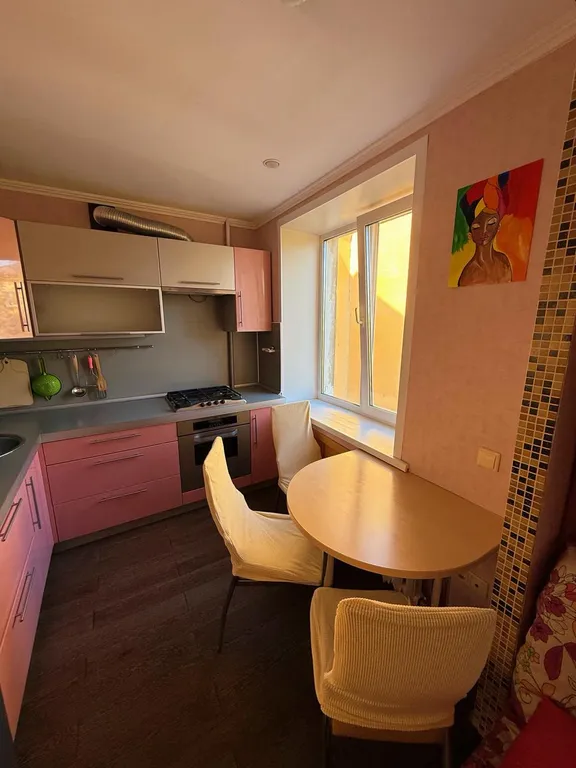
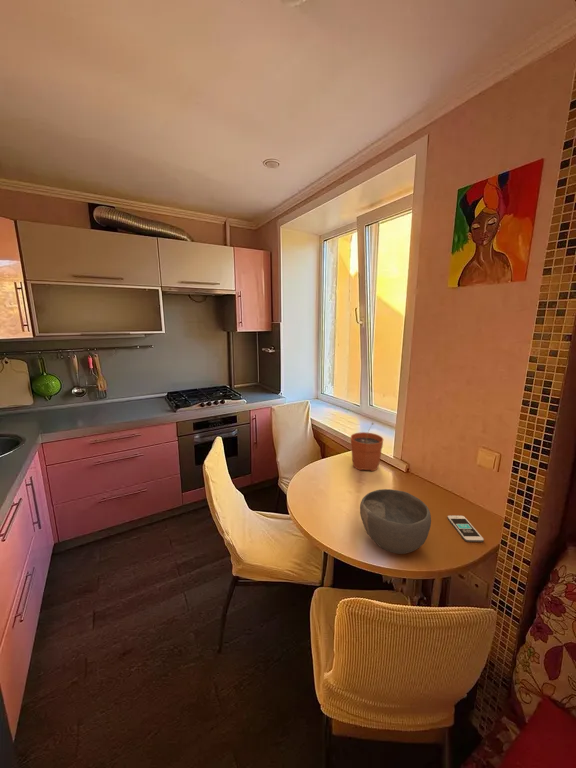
+ bowl (393, 522)
+ plant pot (366, 444)
+ smartphone (464, 527)
